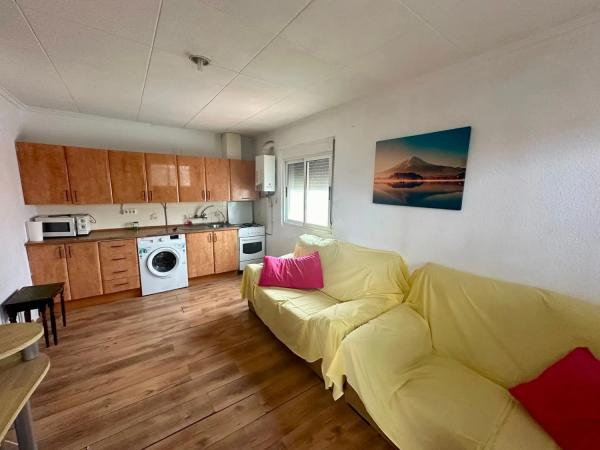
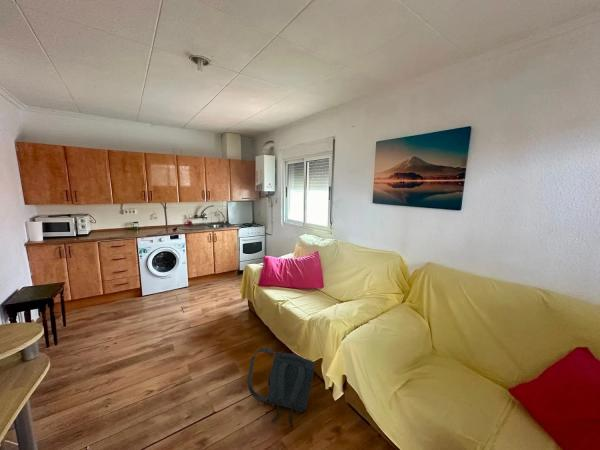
+ backpack (279, 381)
